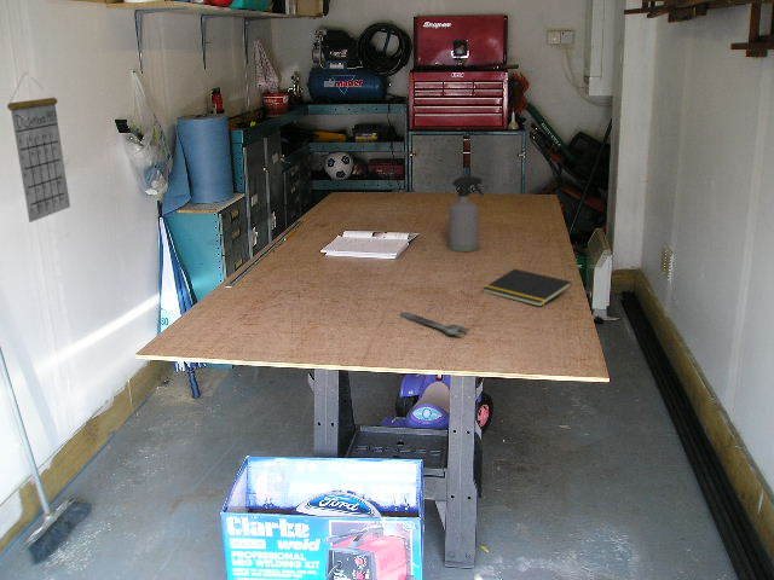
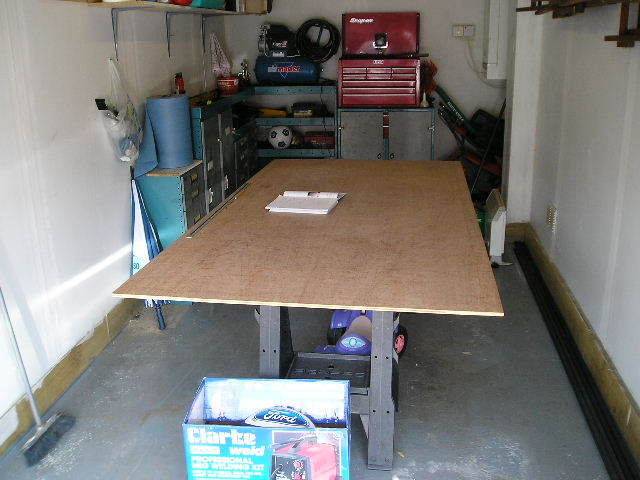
- notepad (526, 286)
- calendar (39, 144)
- spray bottle (466, 211)
- adjustable wrench (433, 321)
